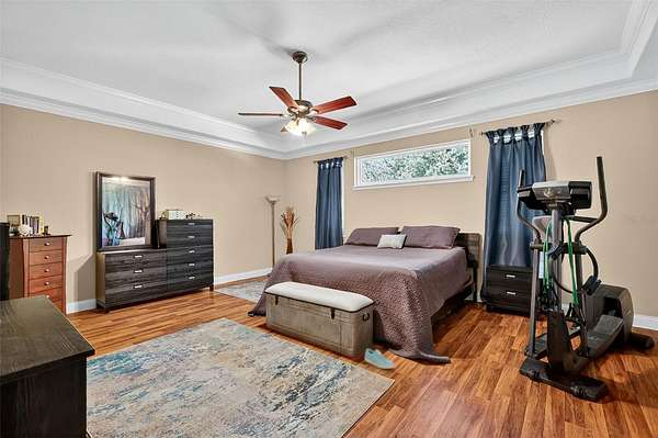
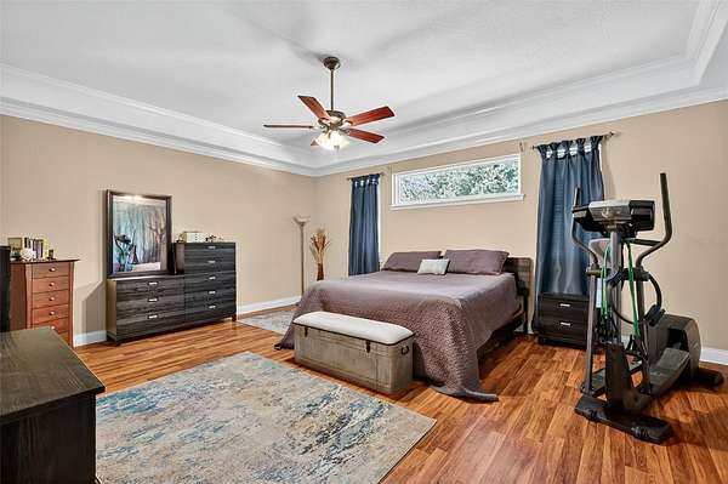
- sneaker (378, 357)
